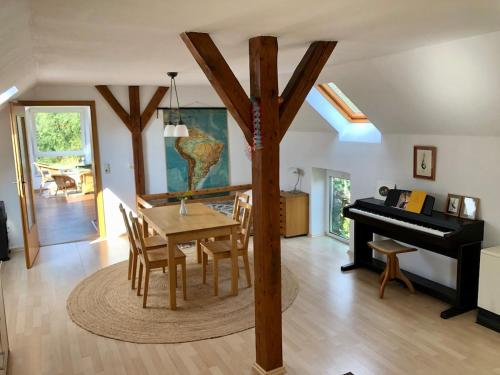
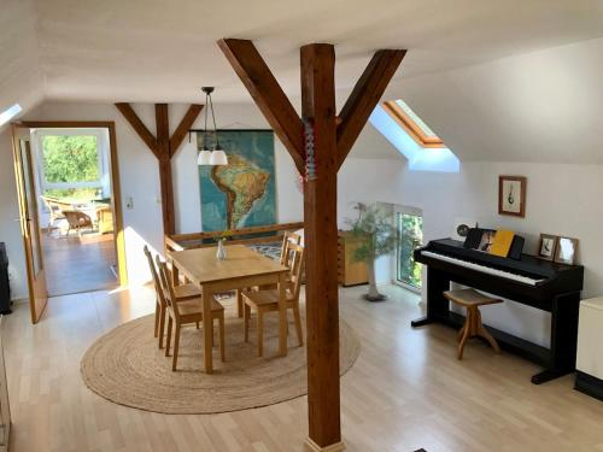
+ potted tree (379, 253)
